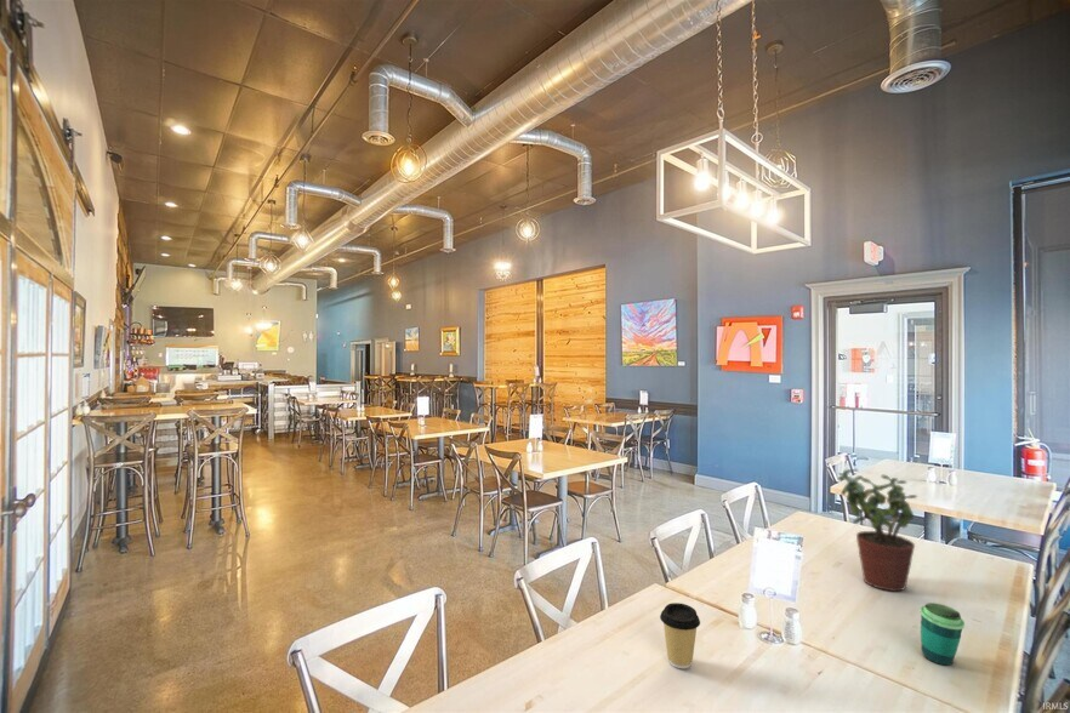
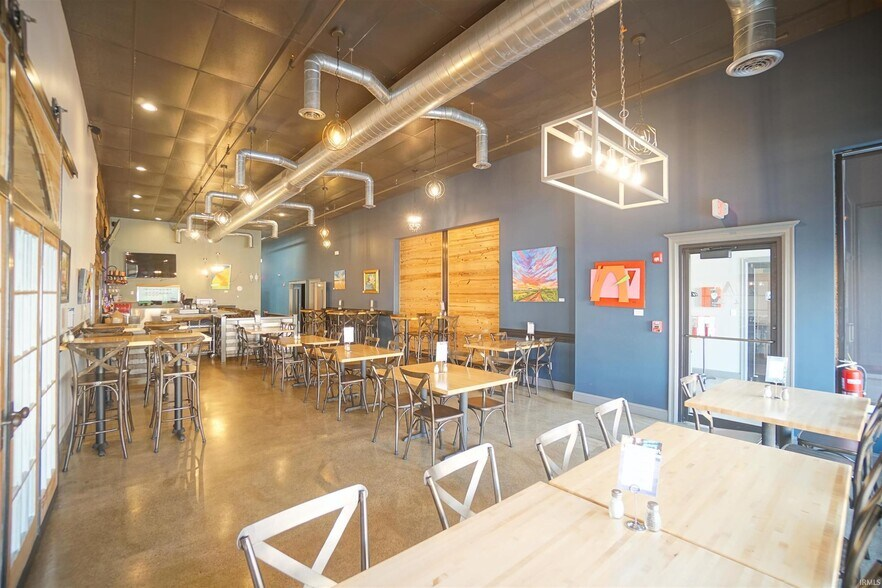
- potted plant (881, 526)
- coffee cup (679, 635)
- cup (941, 634)
